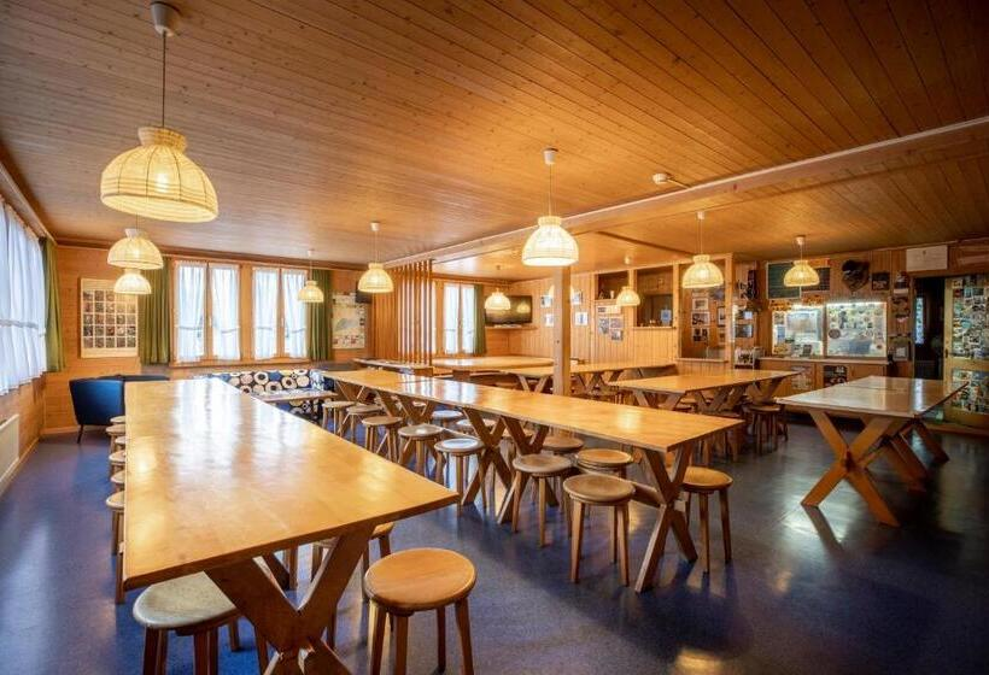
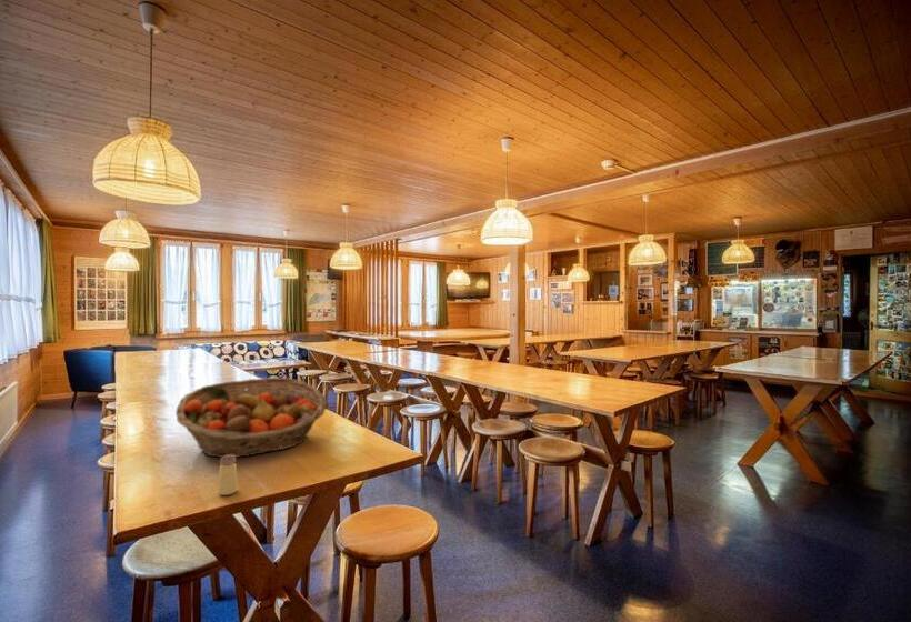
+ fruit basket (256, 413)
+ saltshaker (228, 473)
